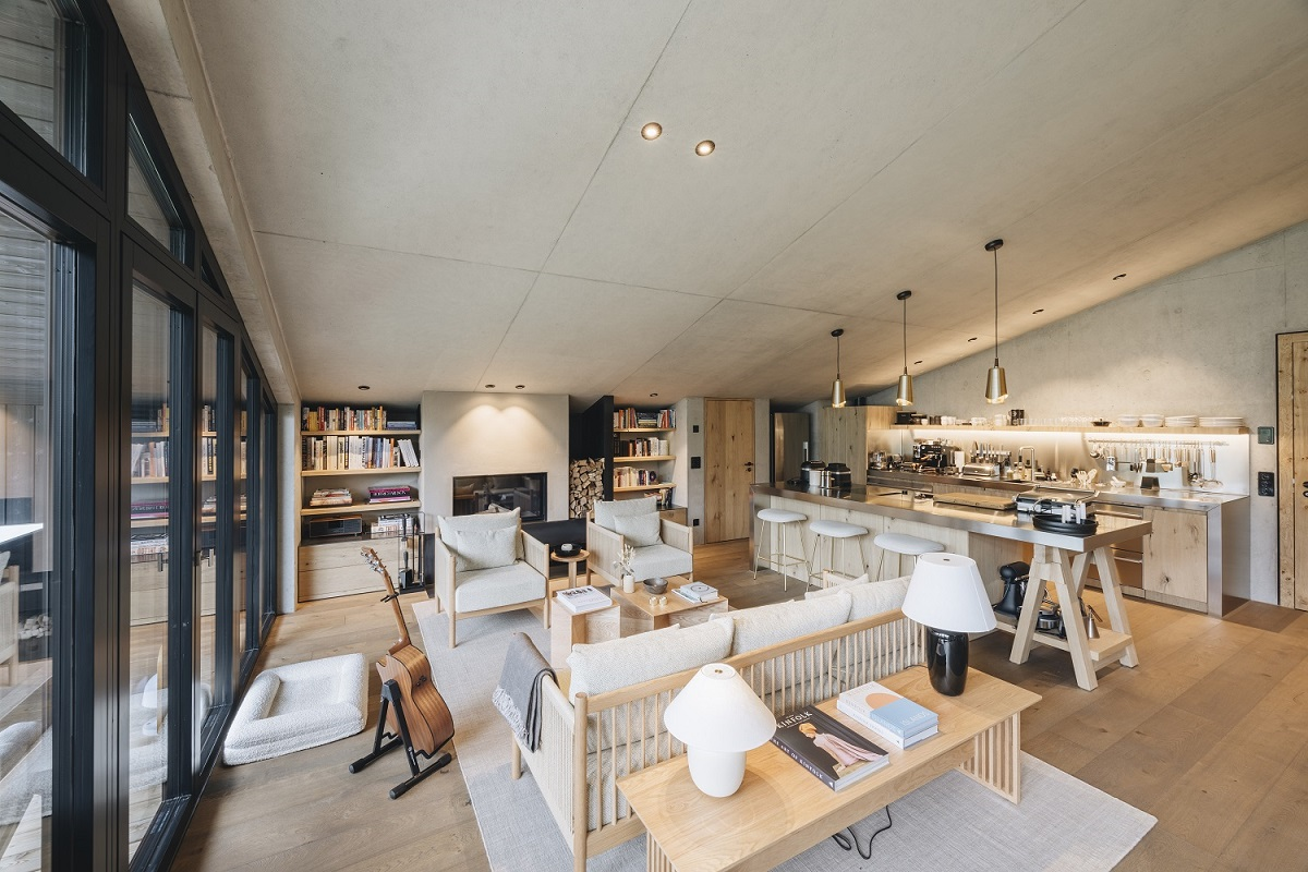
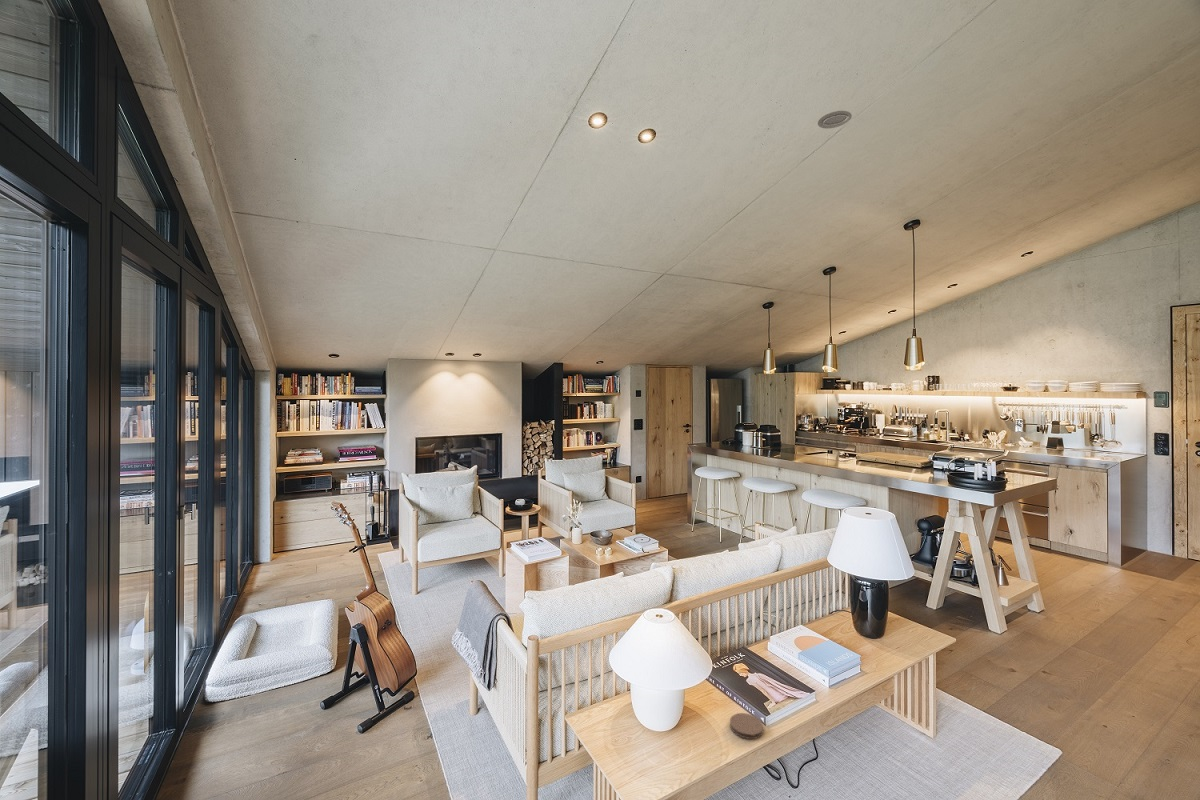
+ coaster (746, 725)
+ recessed light (834, 117)
